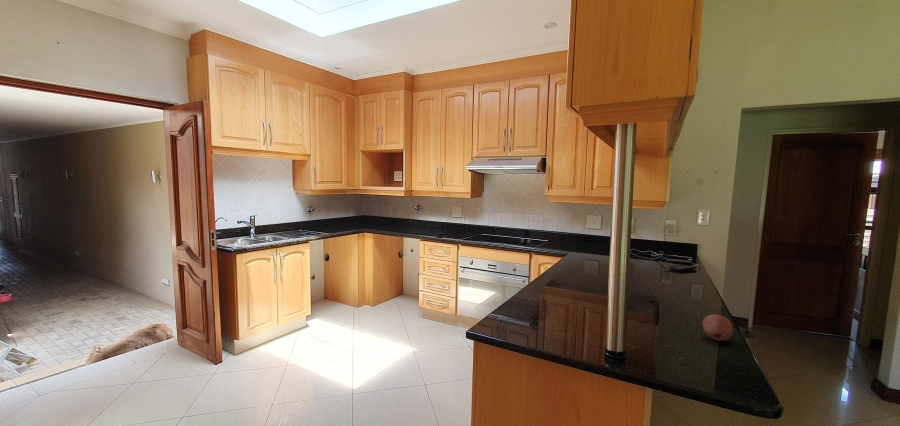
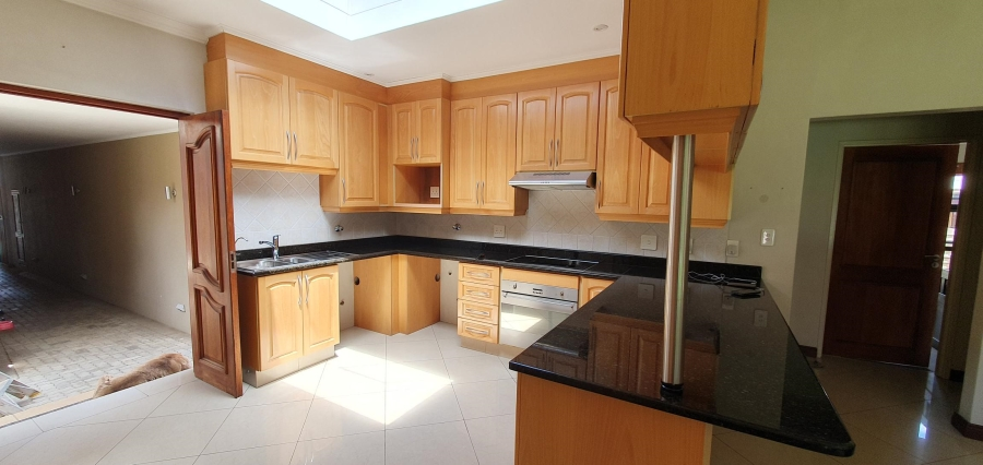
- fruit (717, 327)
